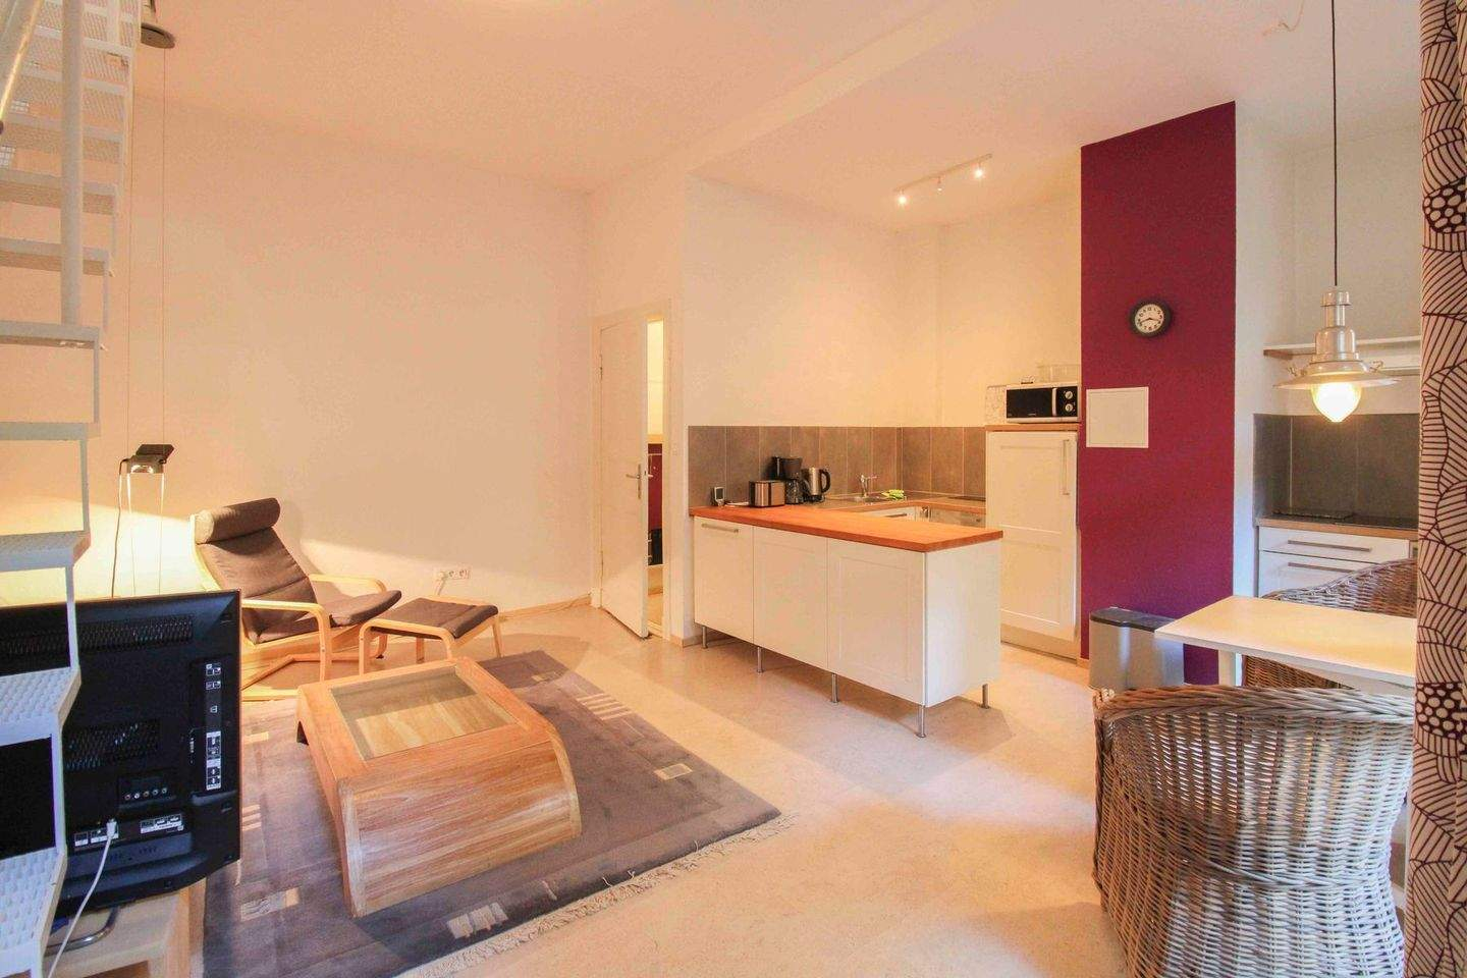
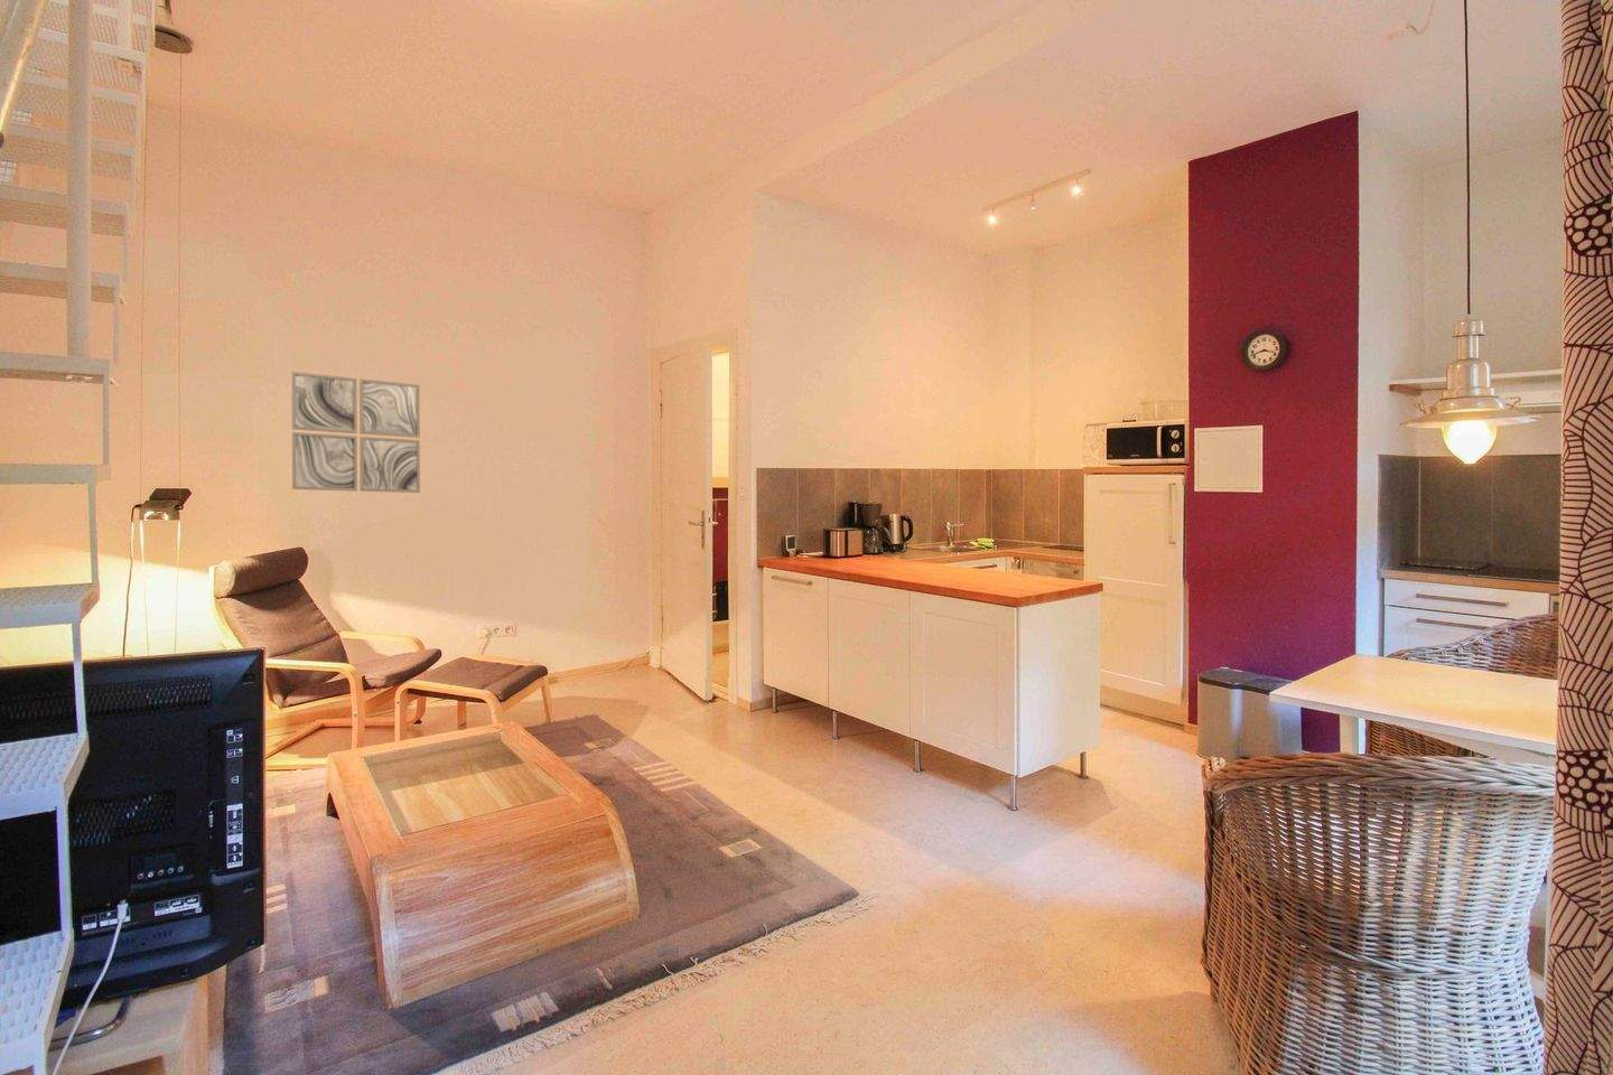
+ wall art (356, 437)
